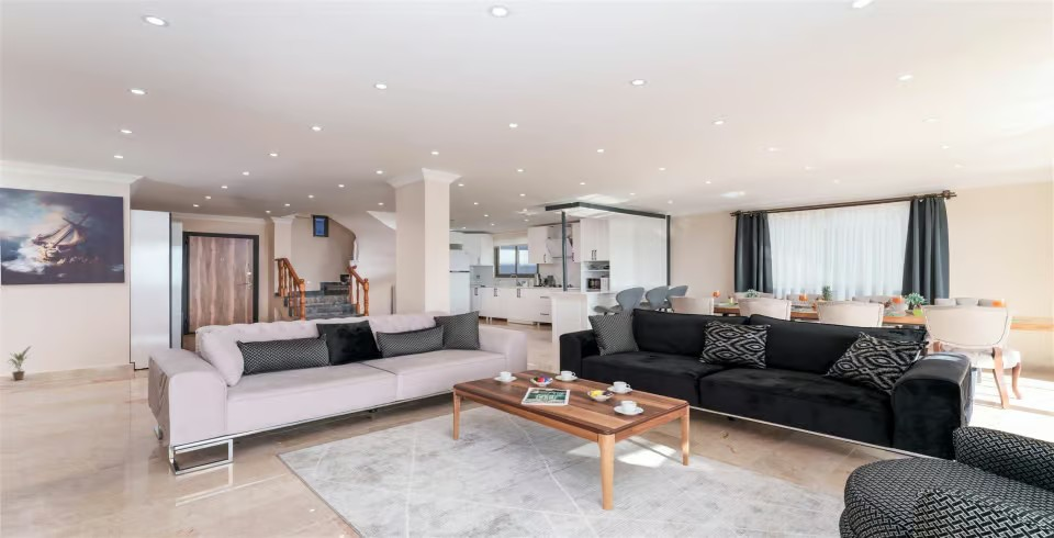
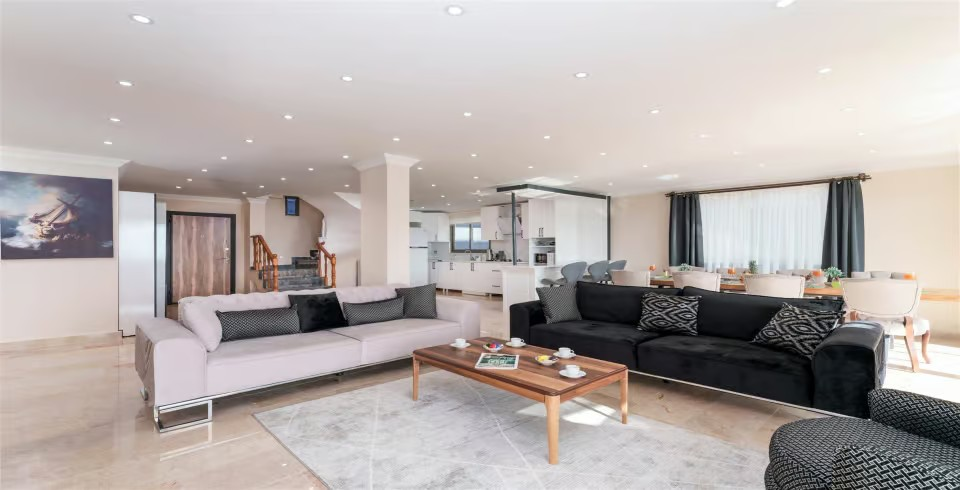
- potted plant (20, 363)
